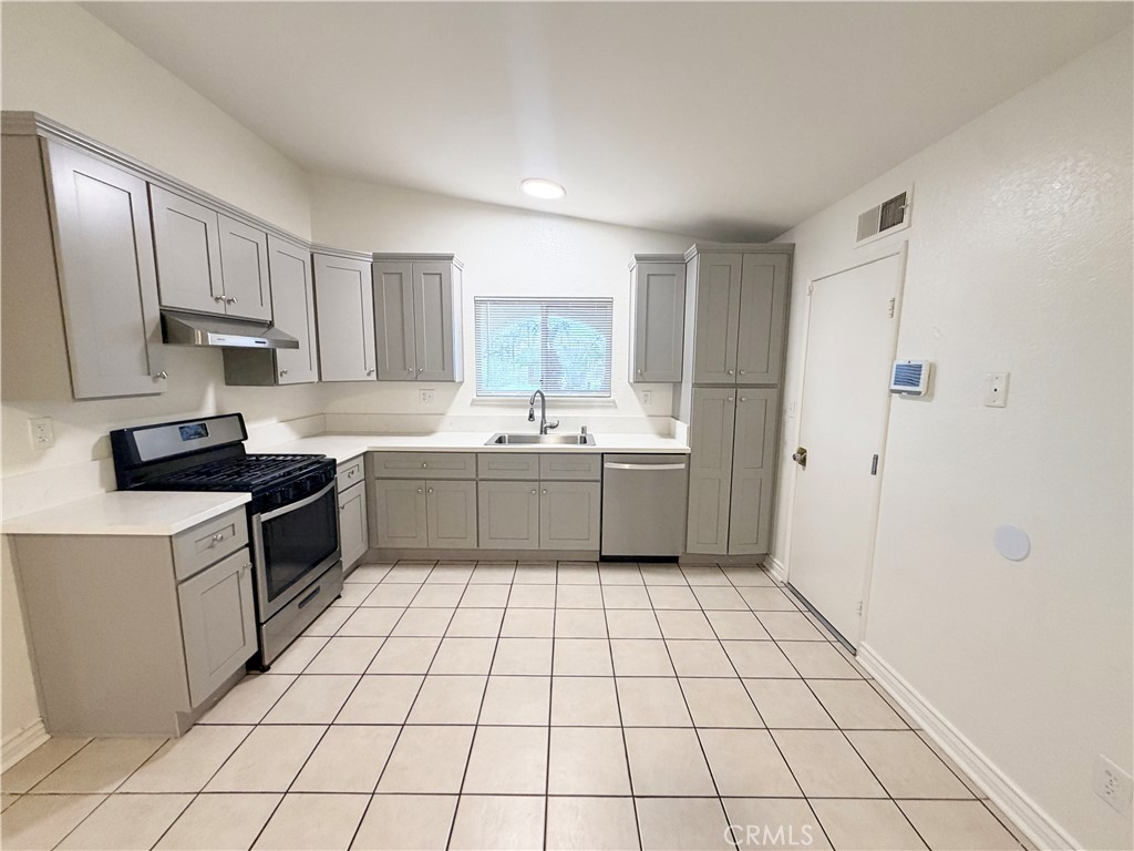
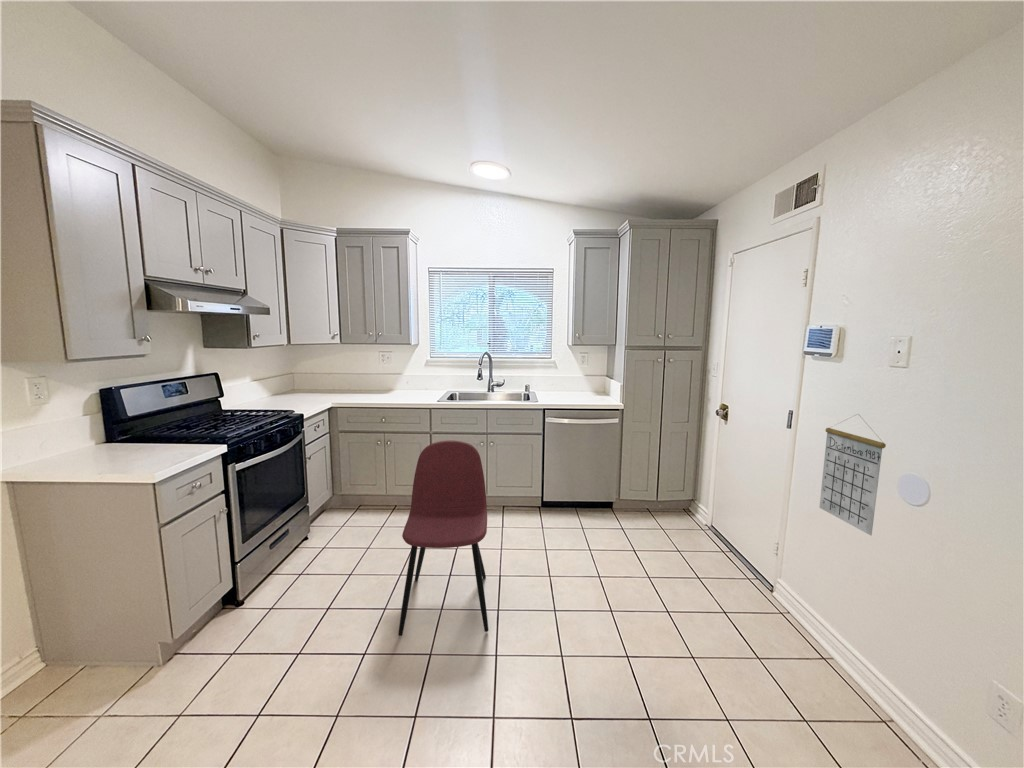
+ calendar (849, 468)
+ dining chair (446, 530)
